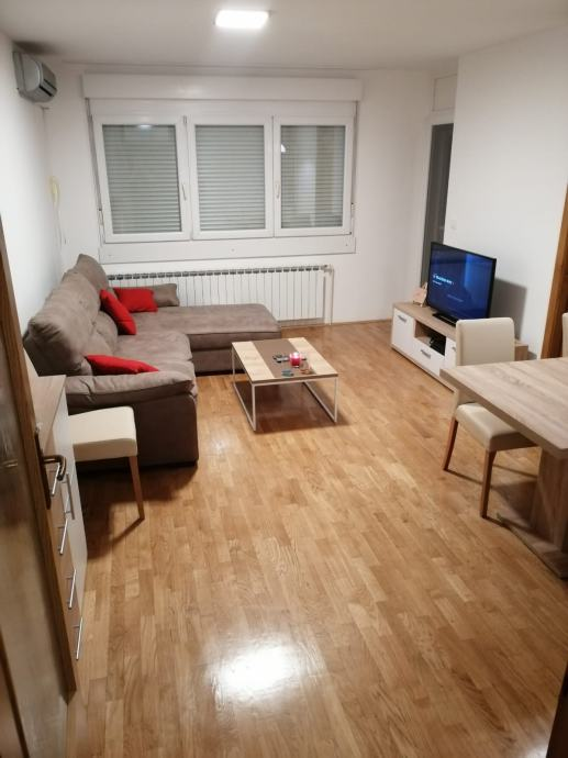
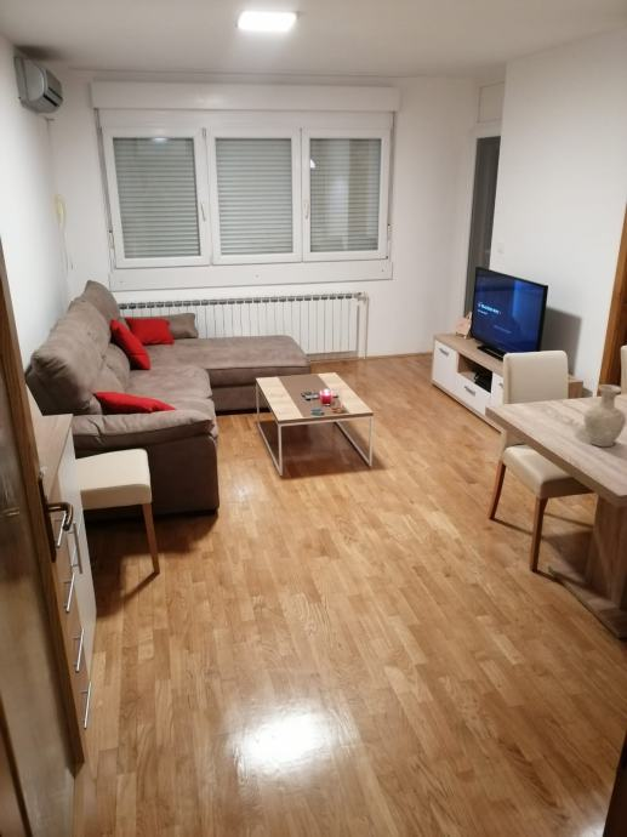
+ vase (605, 415)
